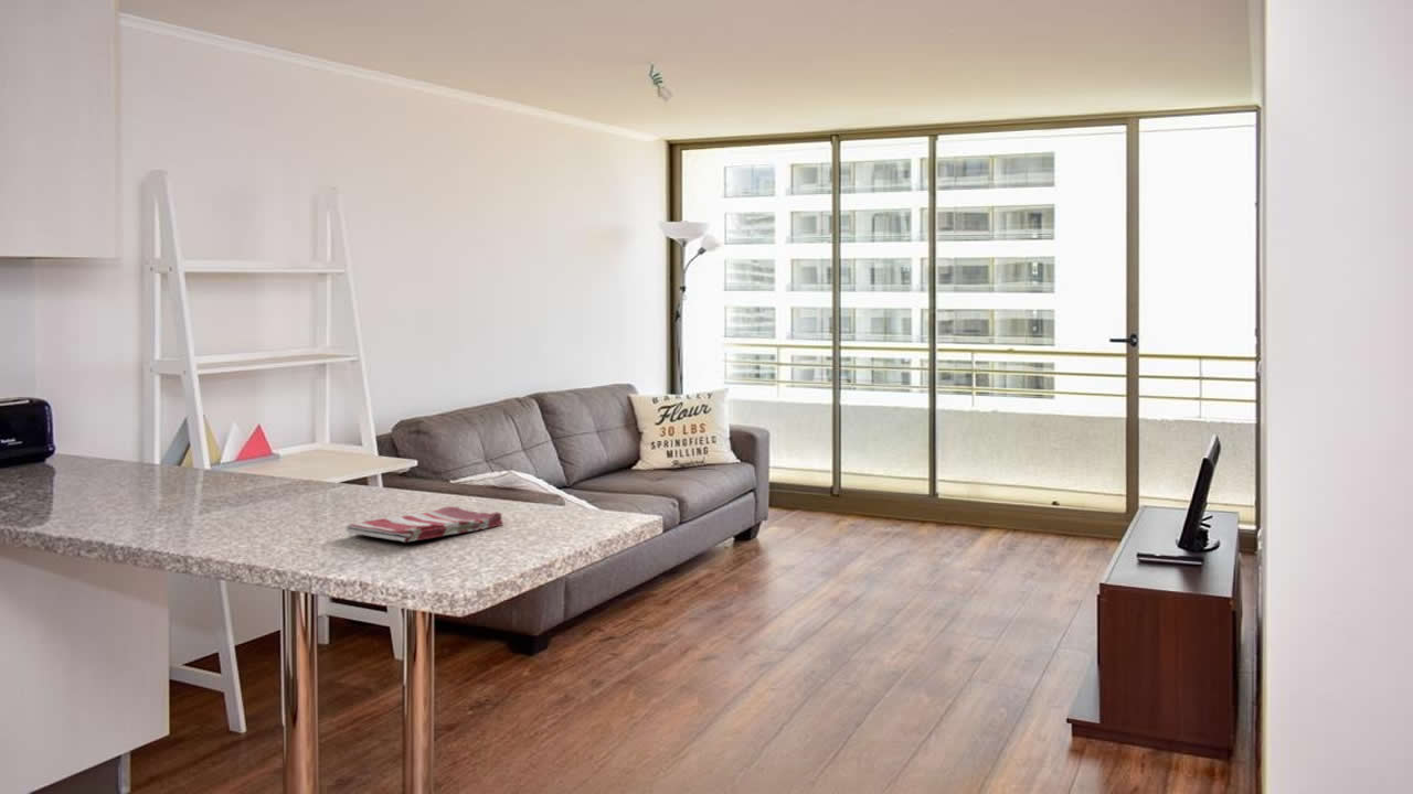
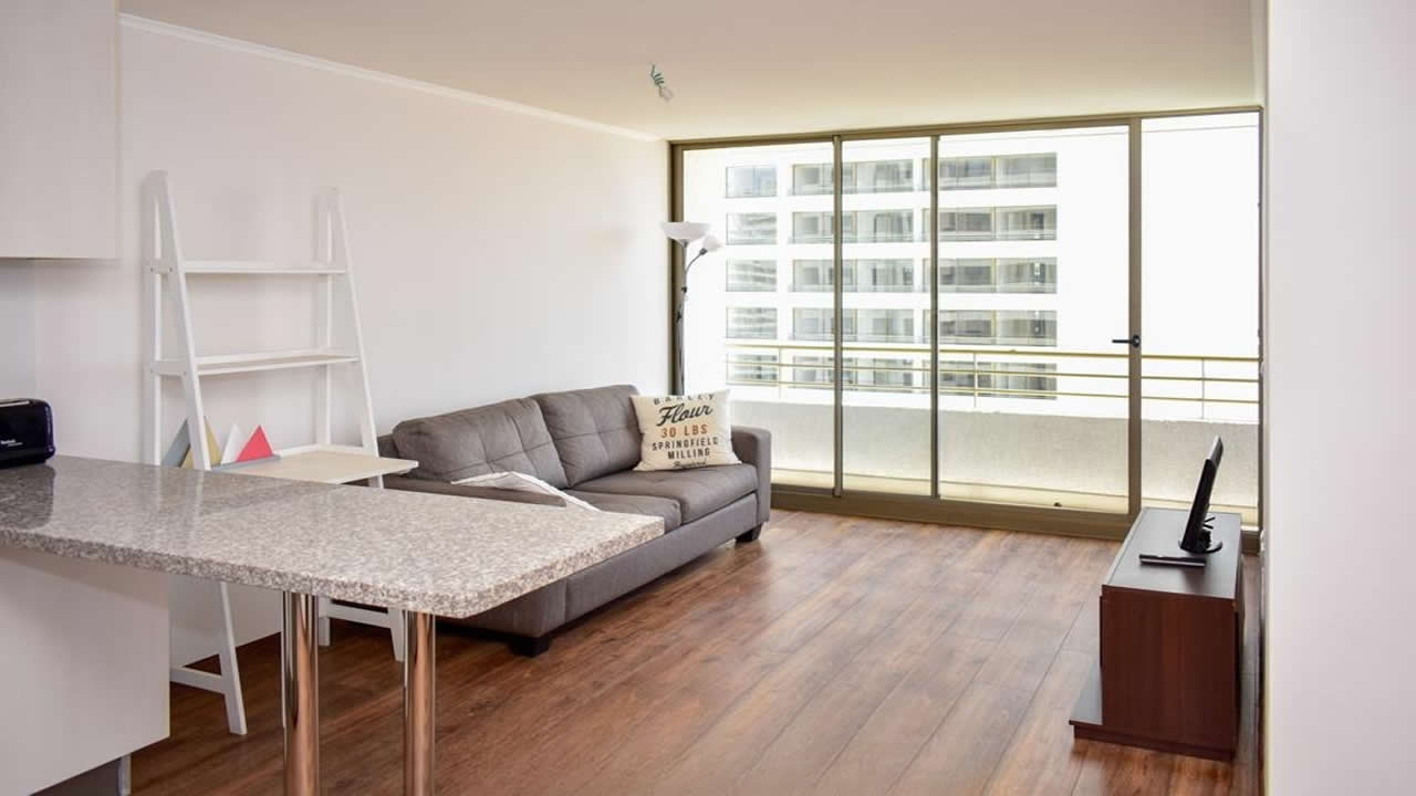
- dish towel (426, 522)
